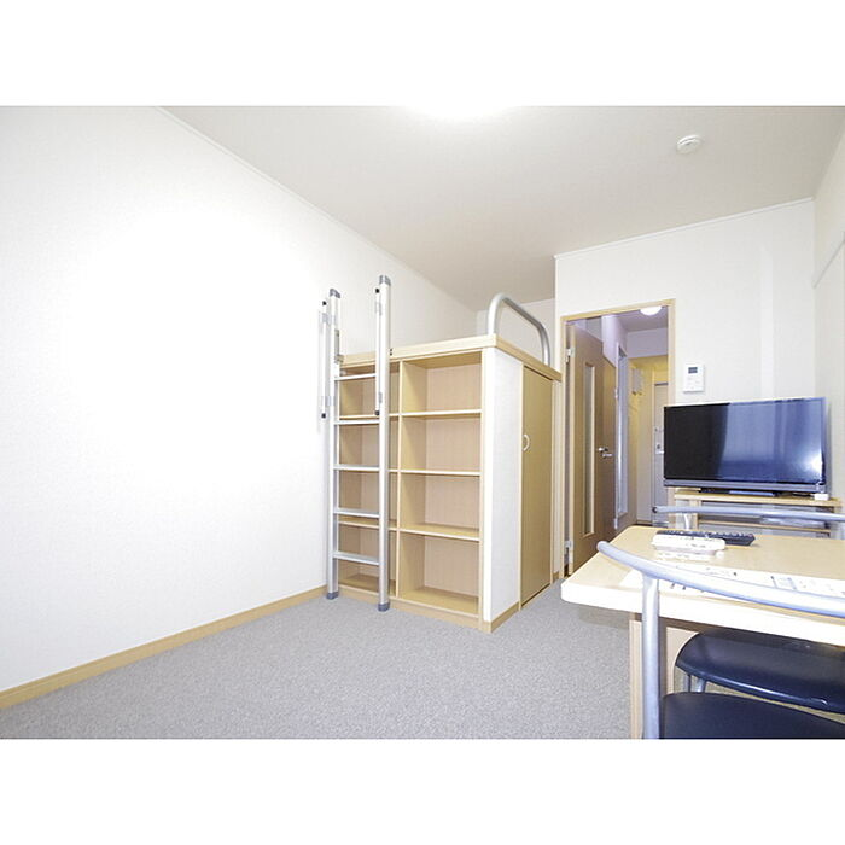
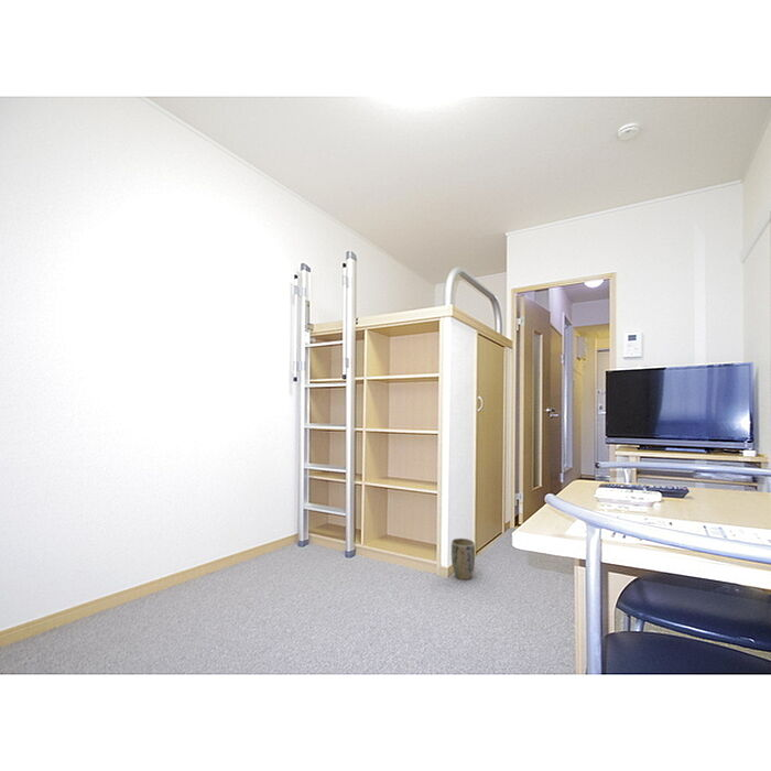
+ plant pot (463, 558)
